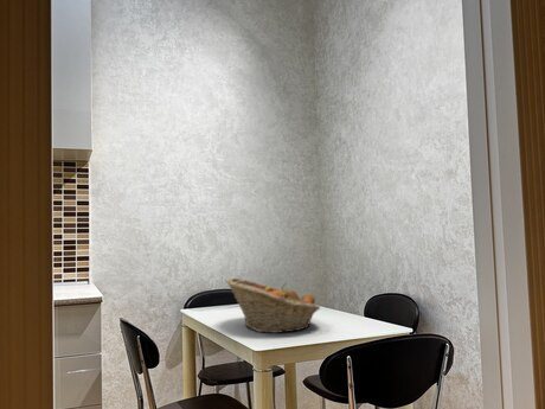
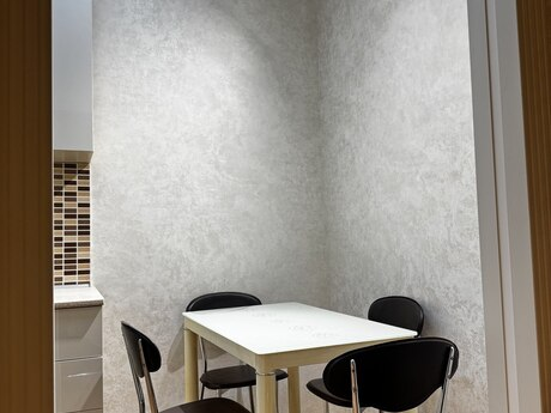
- fruit basket (271, 301)
